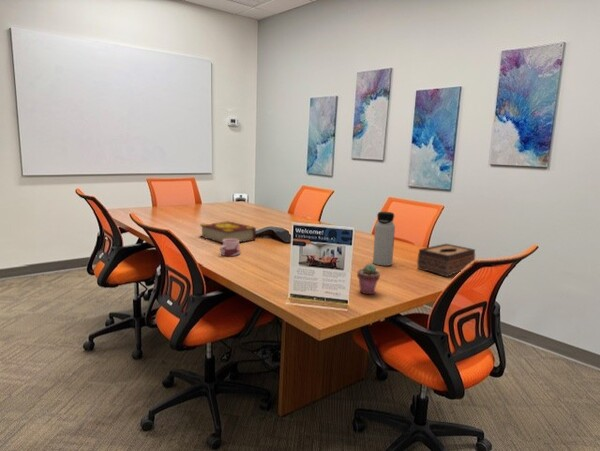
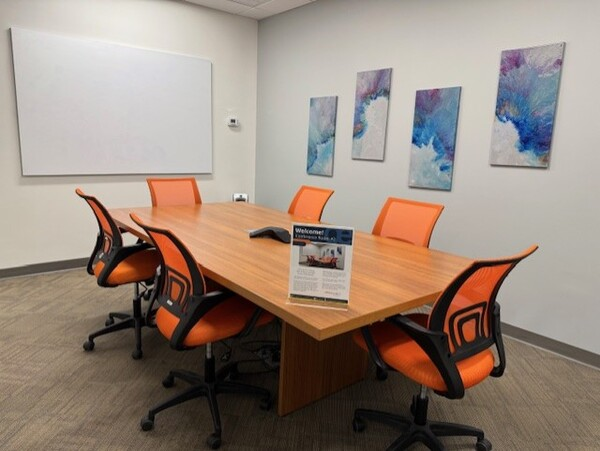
- potted succulent (368, 277)
- tissue box (446, 259)
- mug (229, 247)
- book (227, 231)
- water bottle (384, 238)
